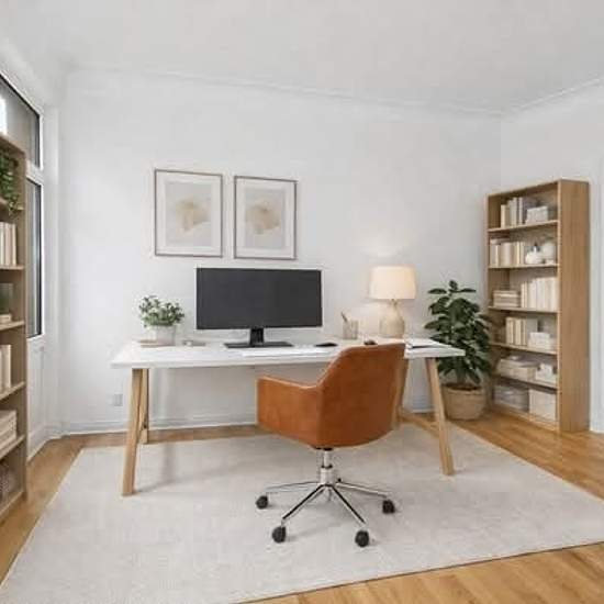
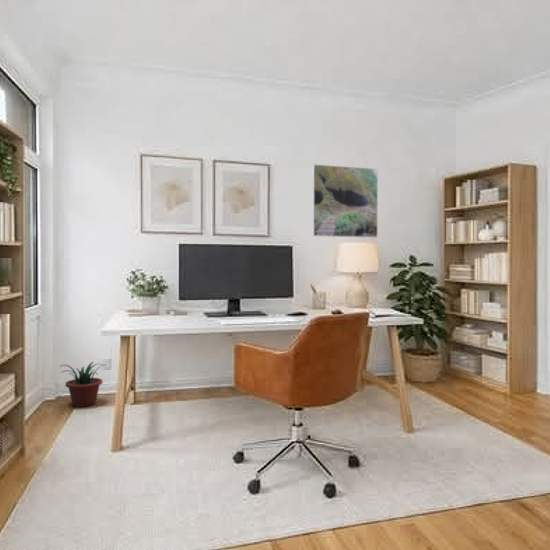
+ potted plant (83, 383)
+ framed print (345, 201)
